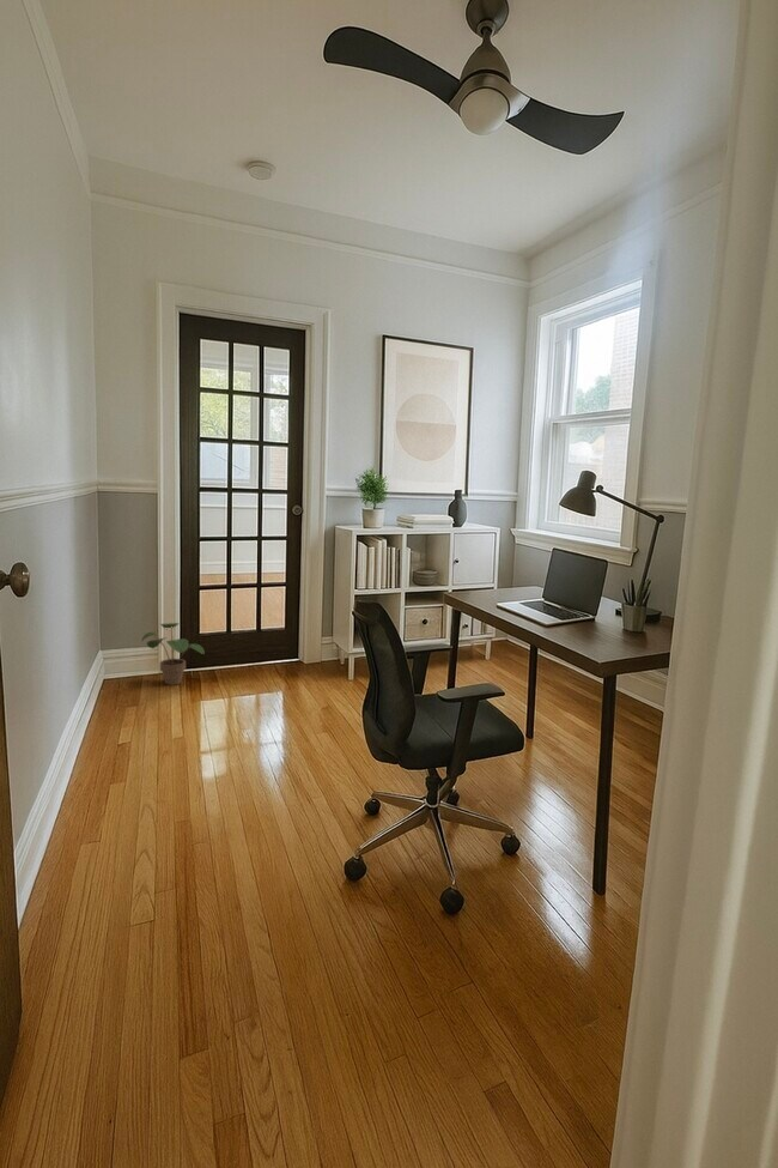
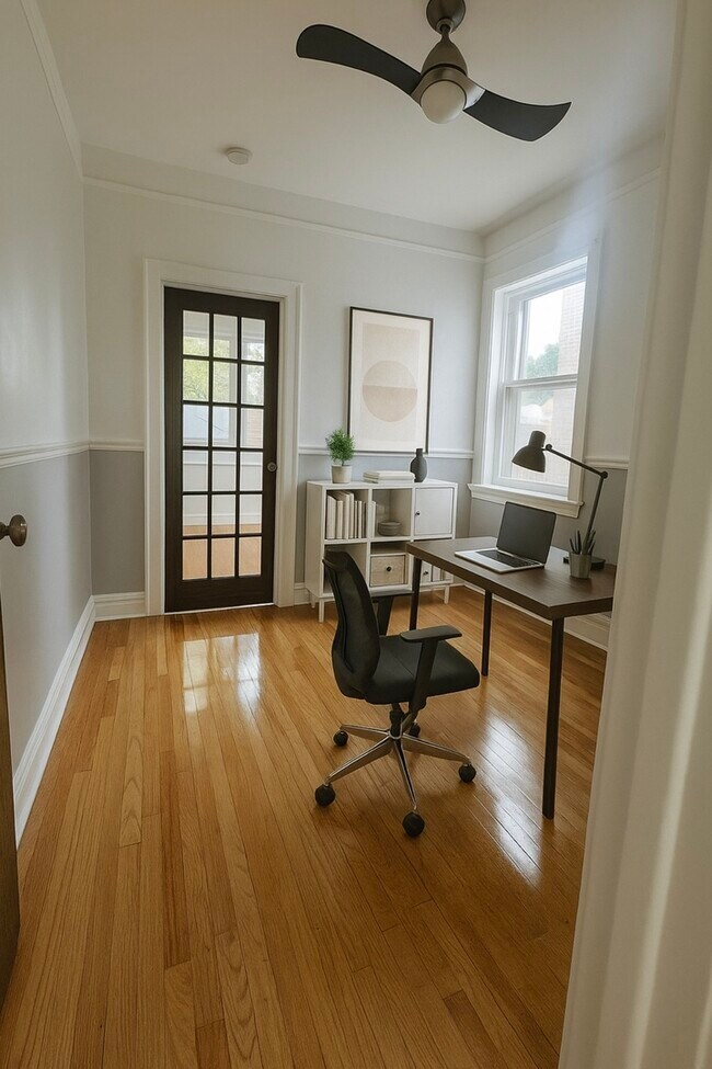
- potted plant (172, 654)
